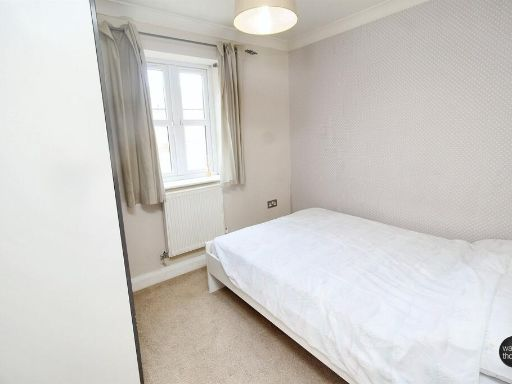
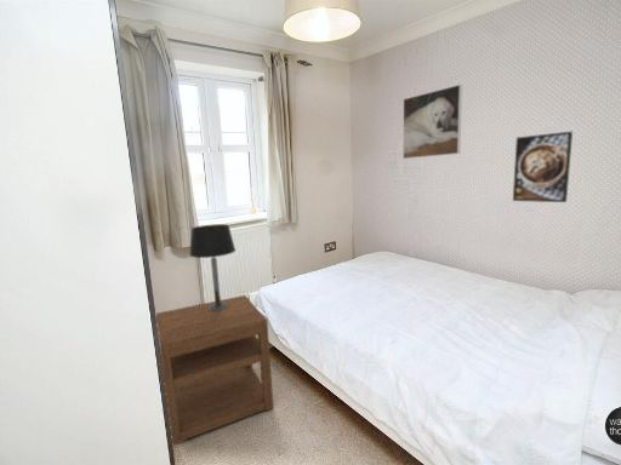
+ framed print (540, 168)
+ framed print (429, 125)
+ table lamp (213, 268)
+ nightstand (212, 360)
